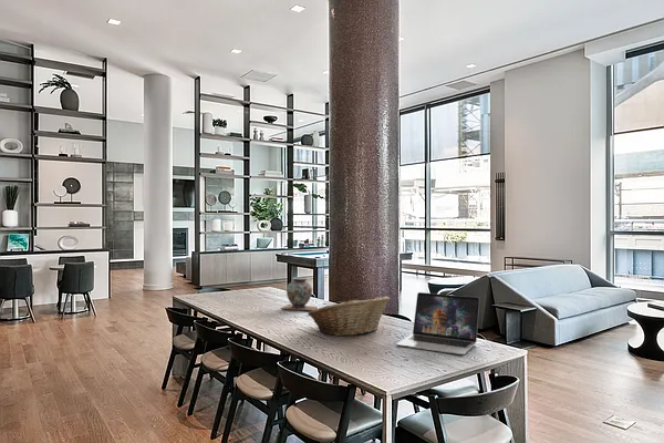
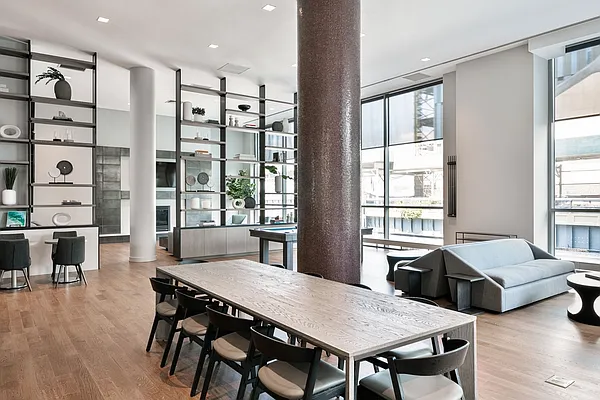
- laptop (438, 321)
- fruit basket (350, 312)
- decorative vase (300, 293)
